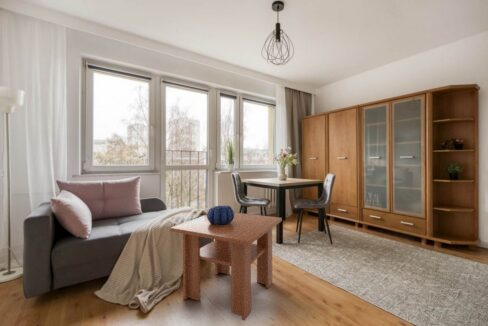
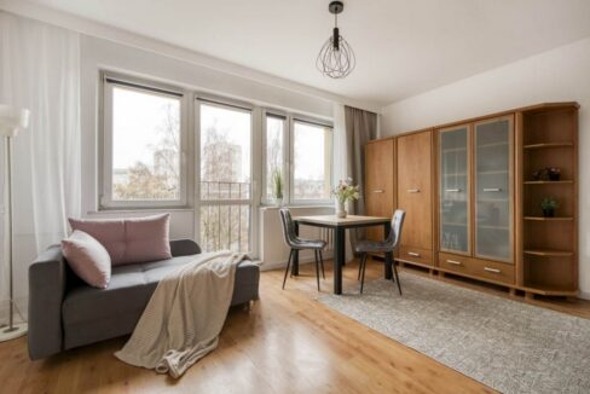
- coffee table (230, 256)
- decorative bowl (220, 214)
